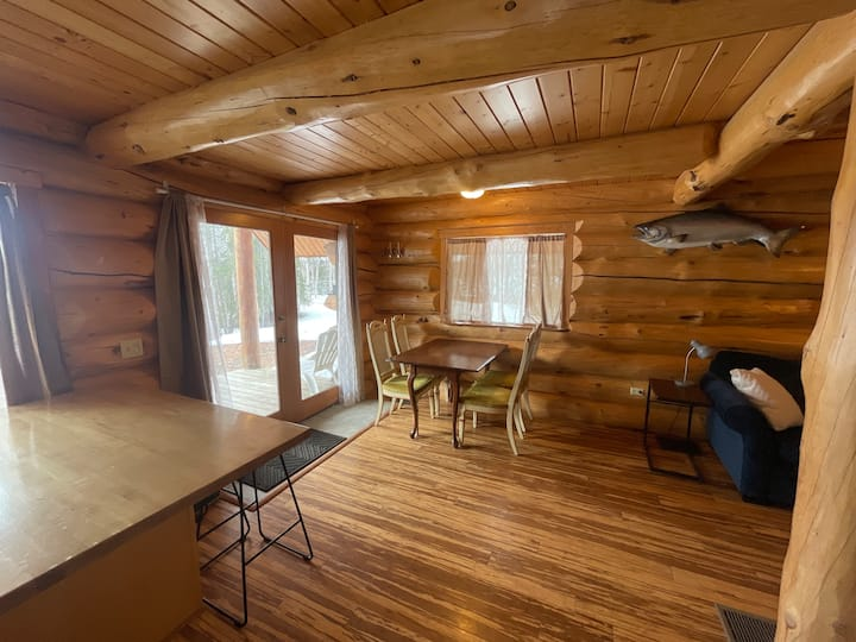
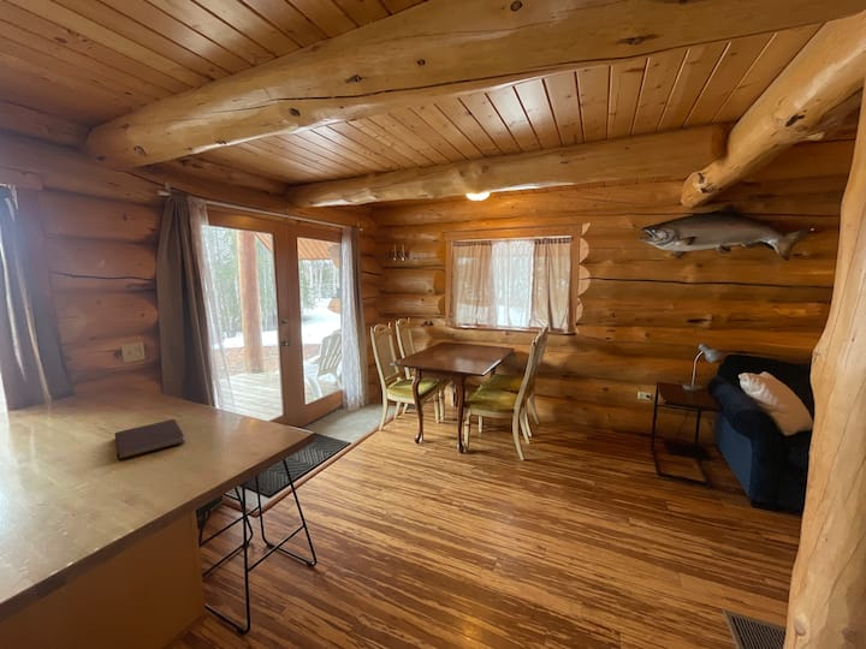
+ notebook (149, 437)
